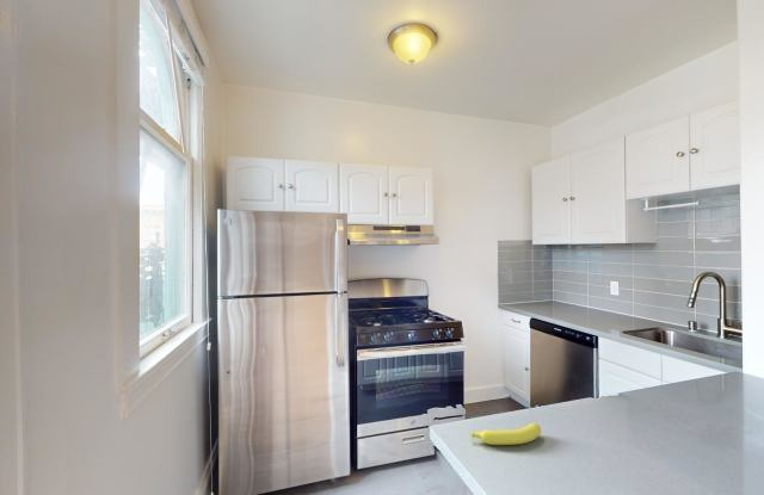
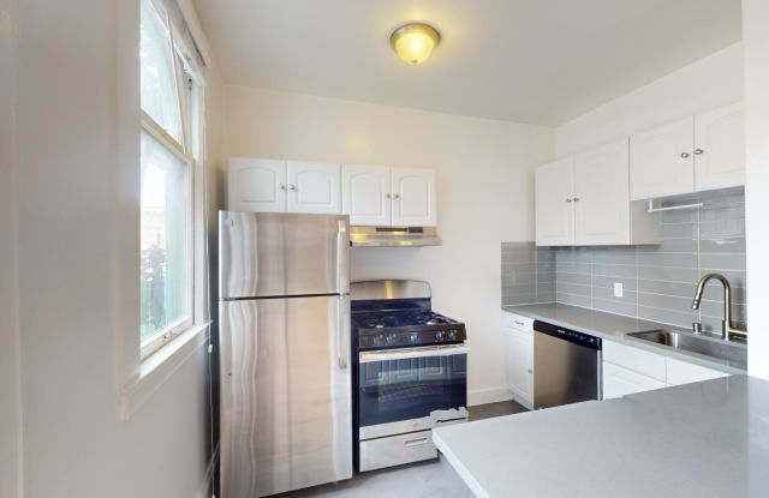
- banana (509, 433)
